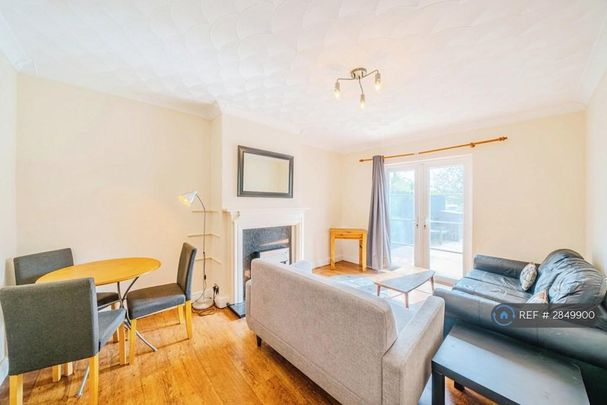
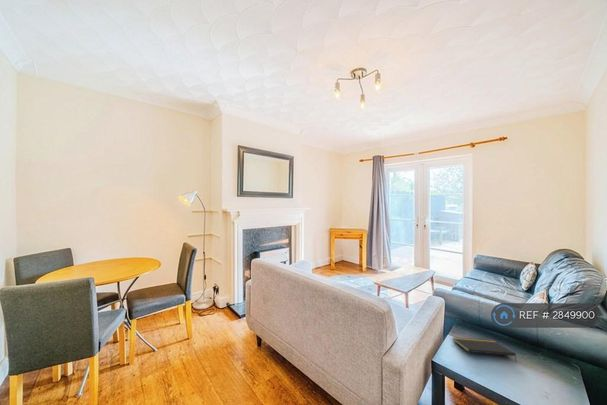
+ notepad (481, 346)
